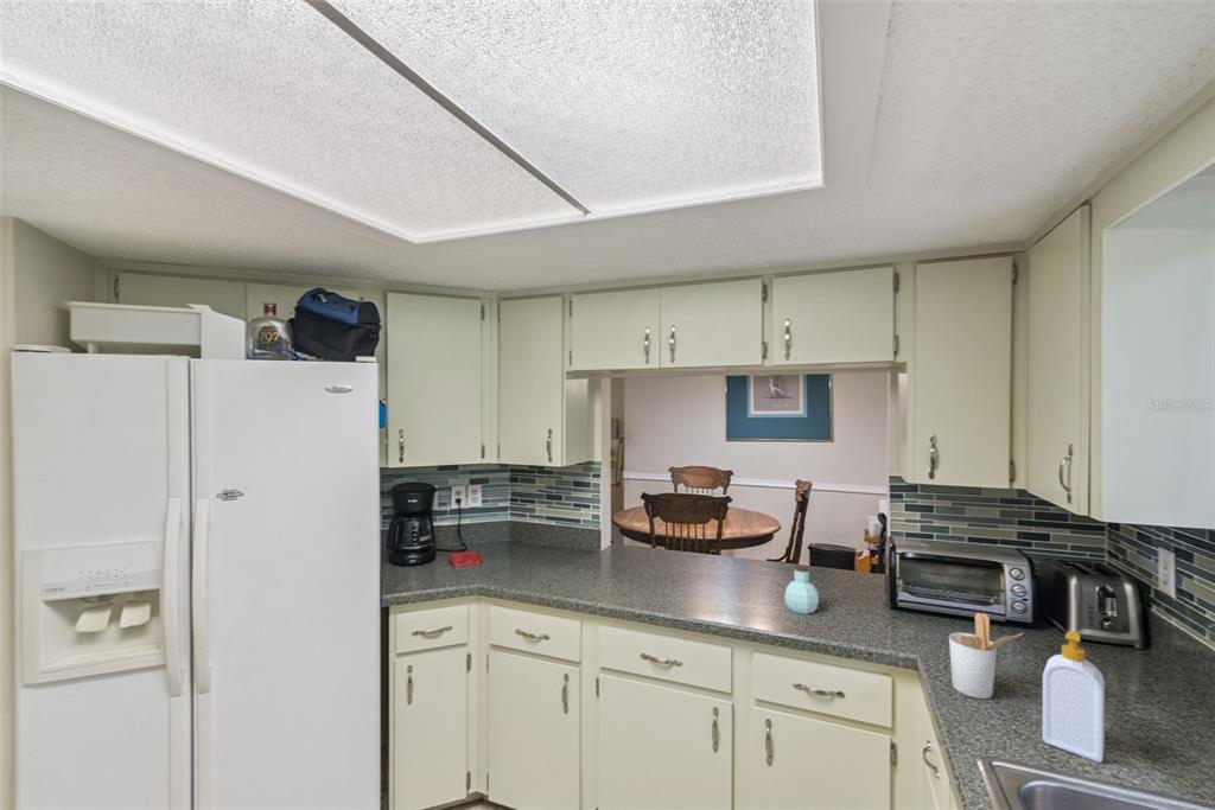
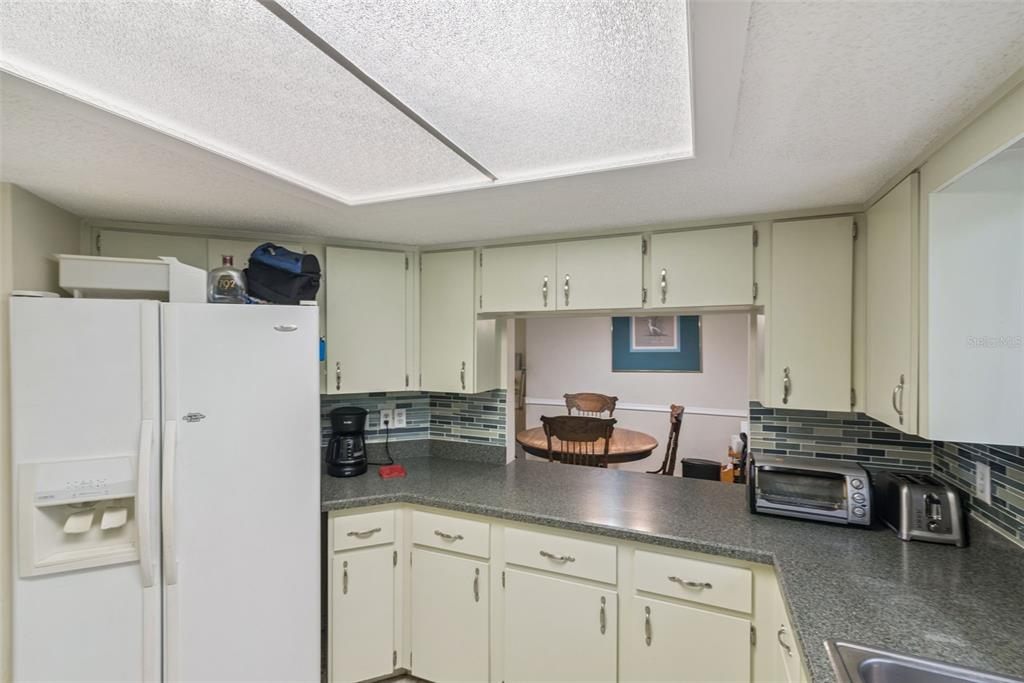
- soap bottle (1073, 689)
- utensil holder (984, 657)
- jar (801, 587)
